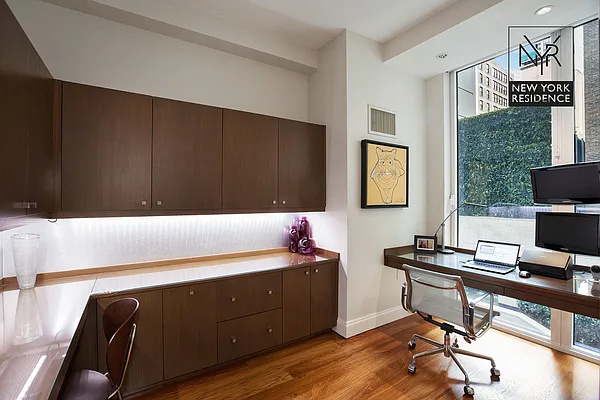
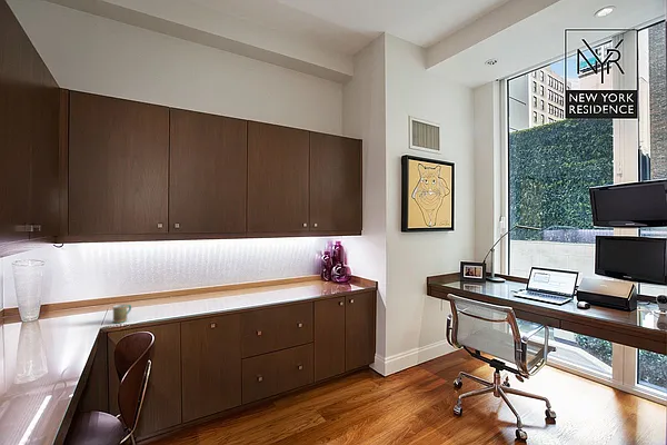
+ mug (122, 313)
